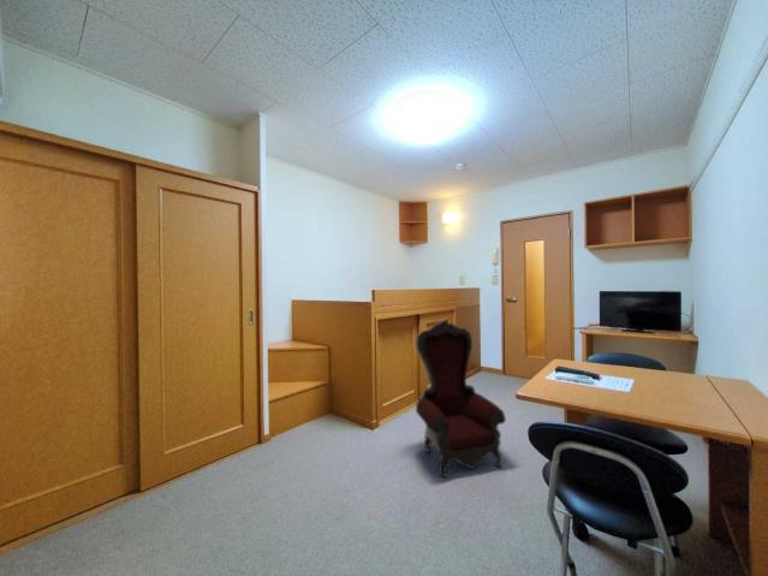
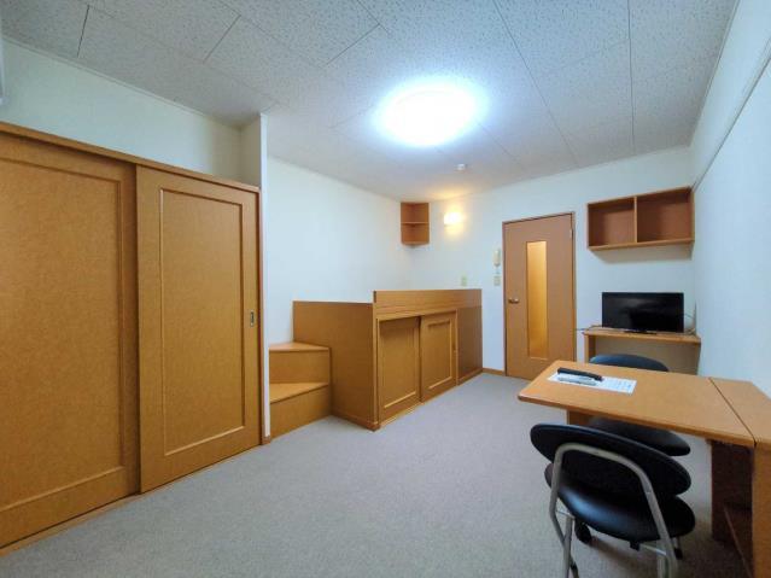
- armchair (454, 387)
